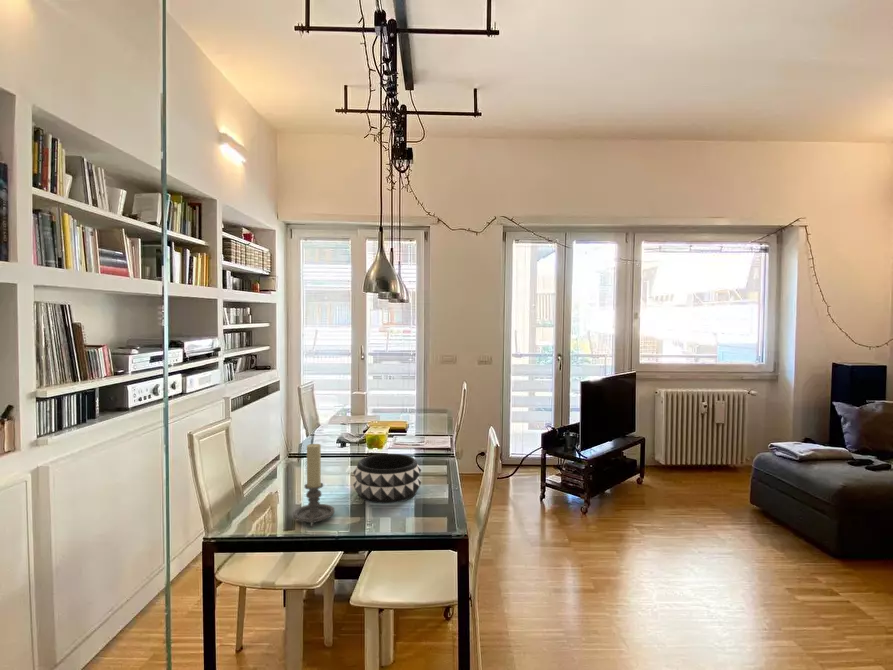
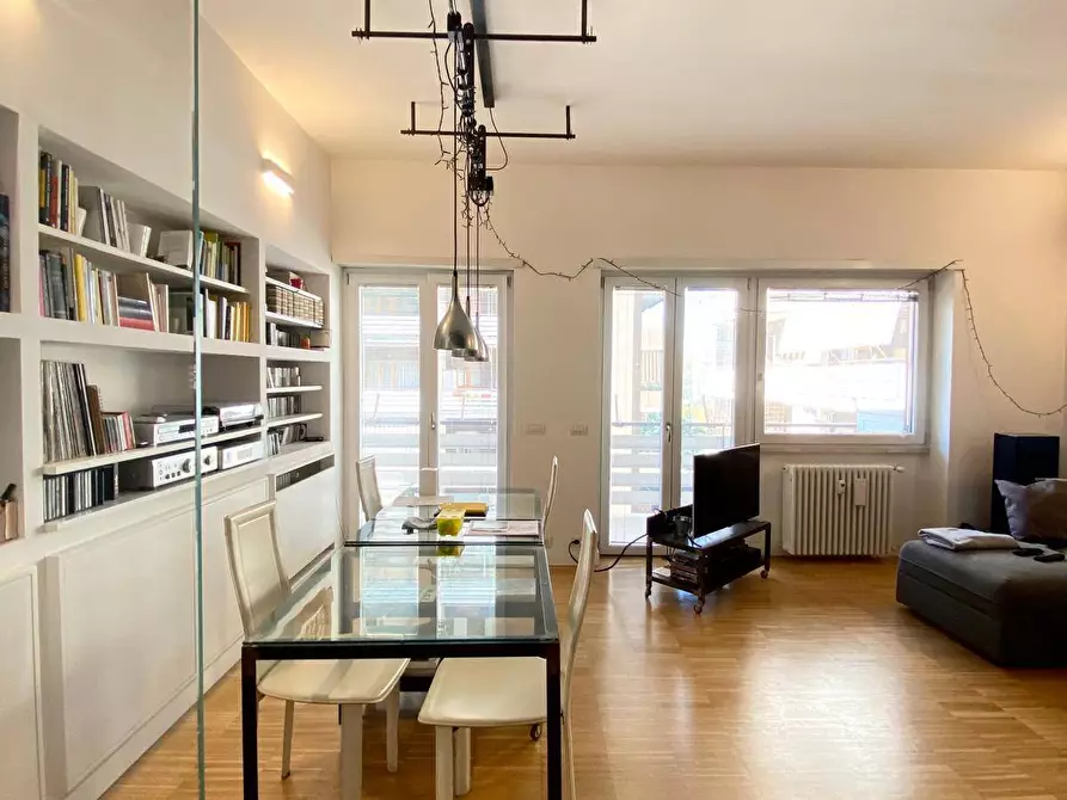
- decorative bowl (387, 477)
- candle holder (313, 482)
